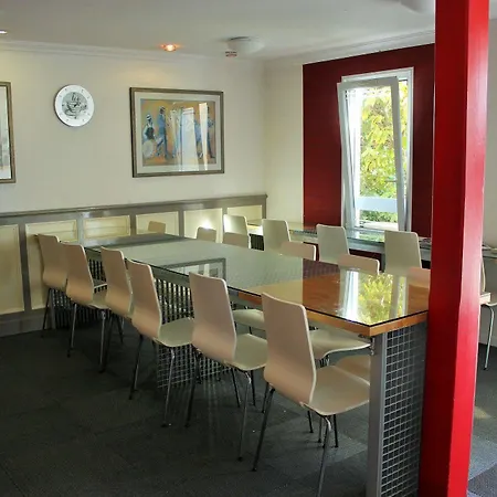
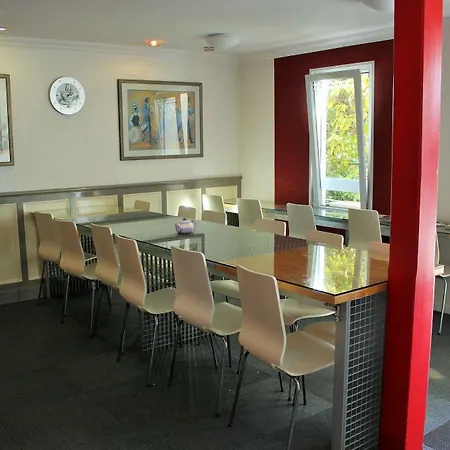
+ teapot (185, 225)
